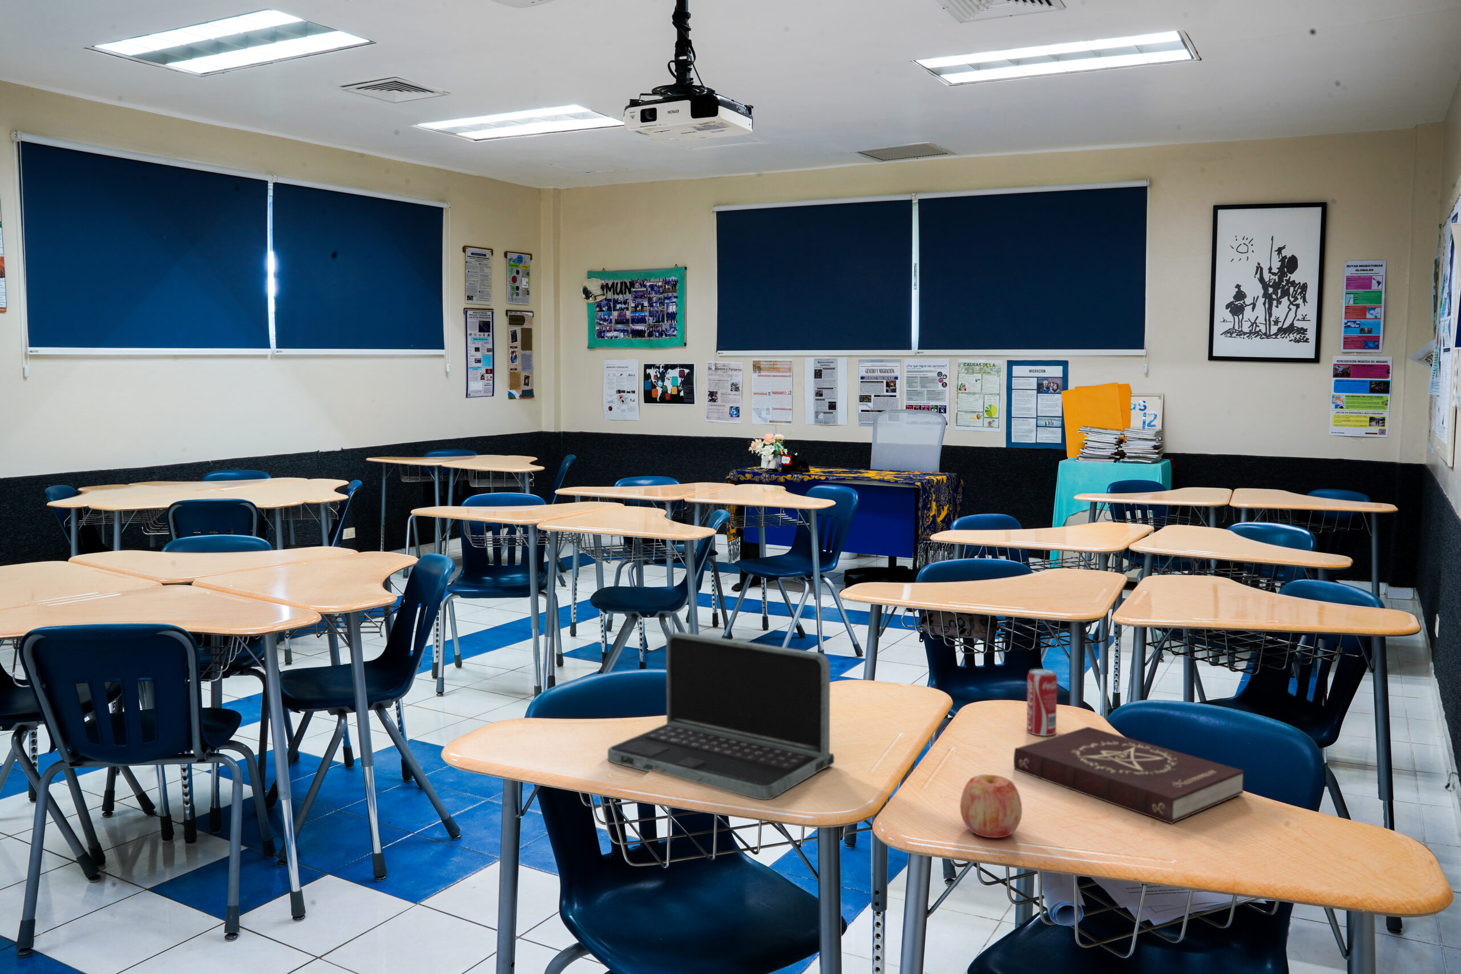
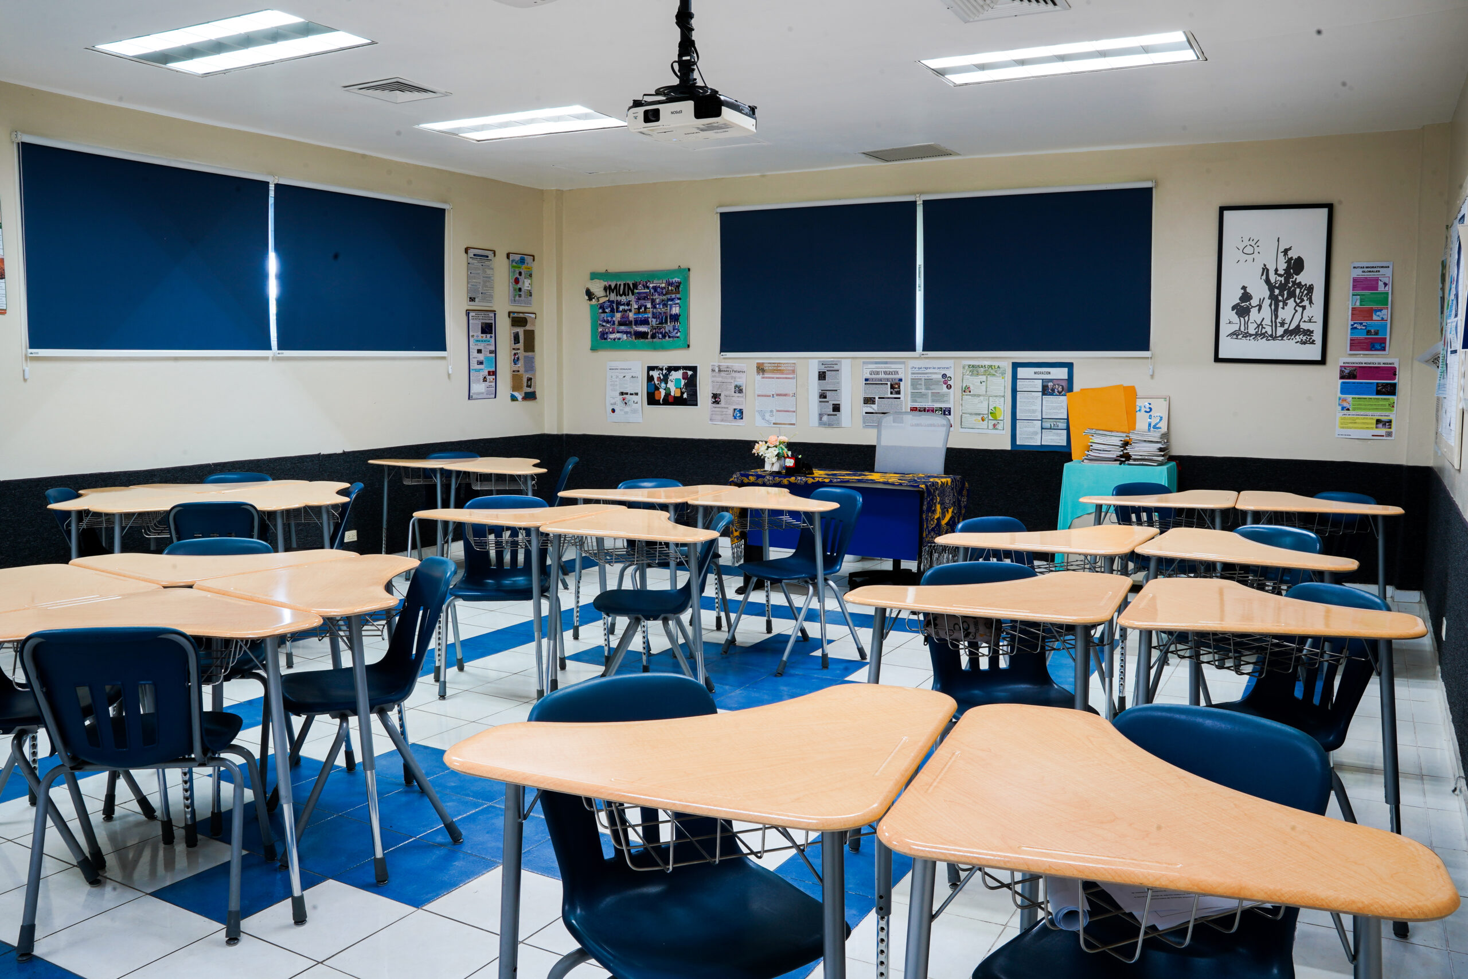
- beverage can (1041, 701)
- book (1124, 770)
- apple (990, 806)
- laptop (716, 704)
